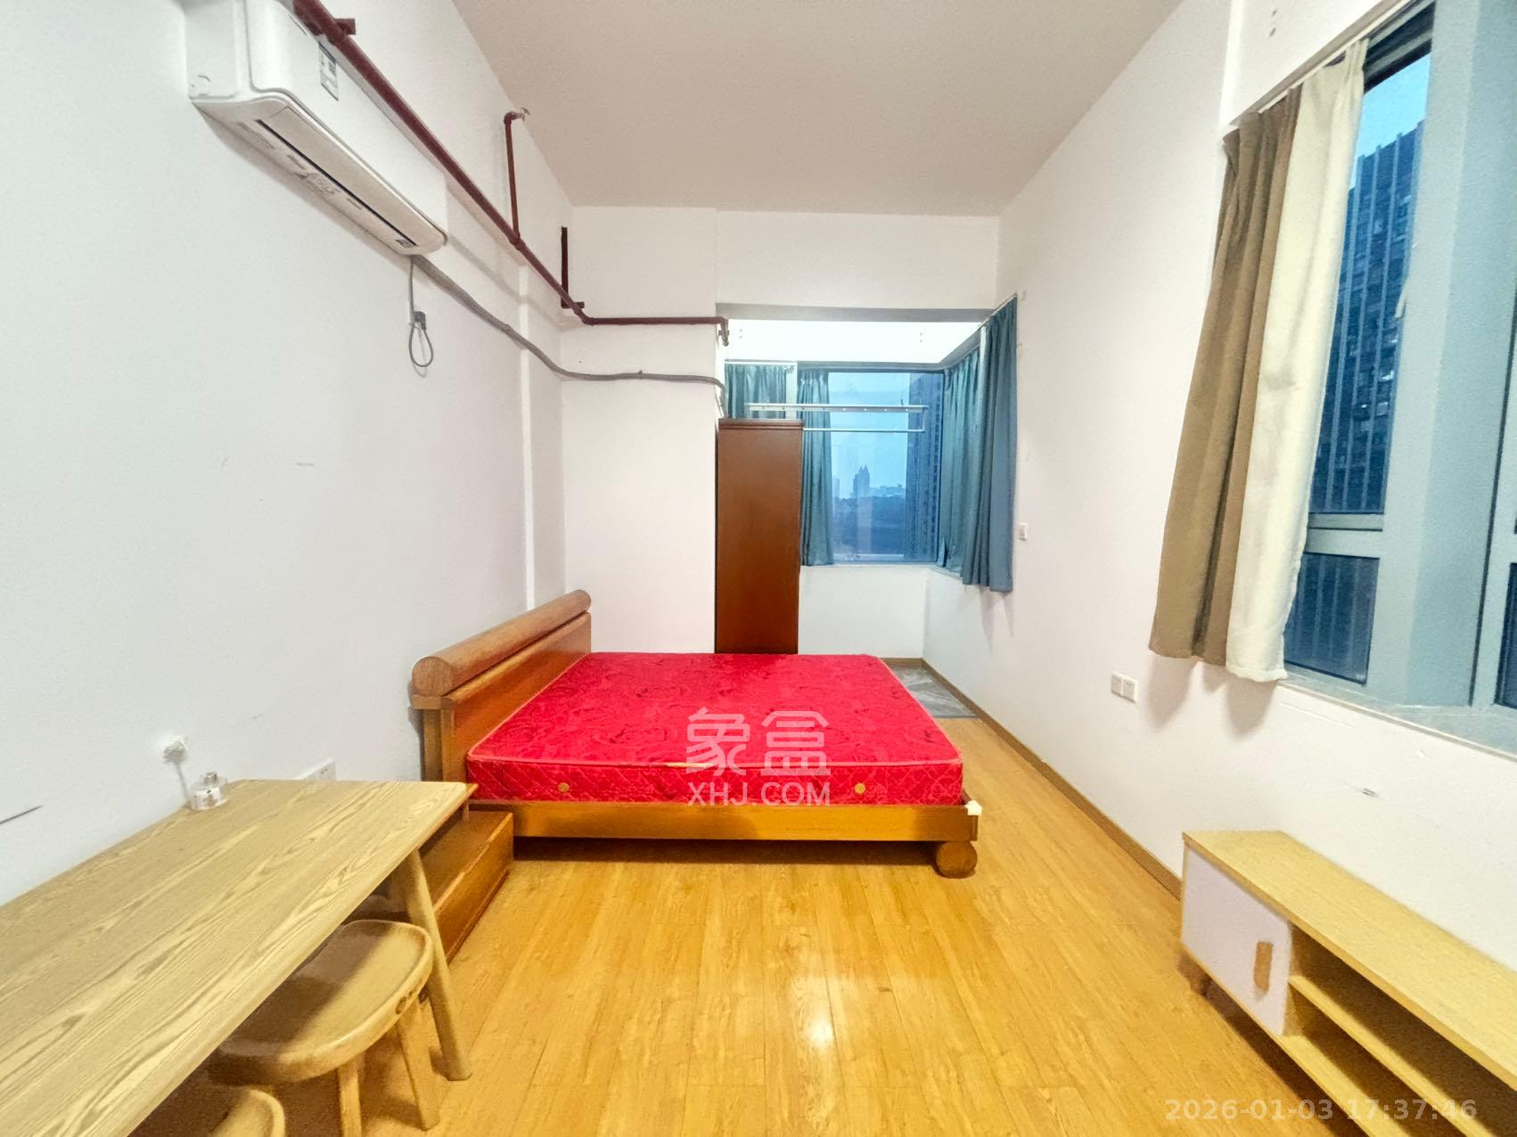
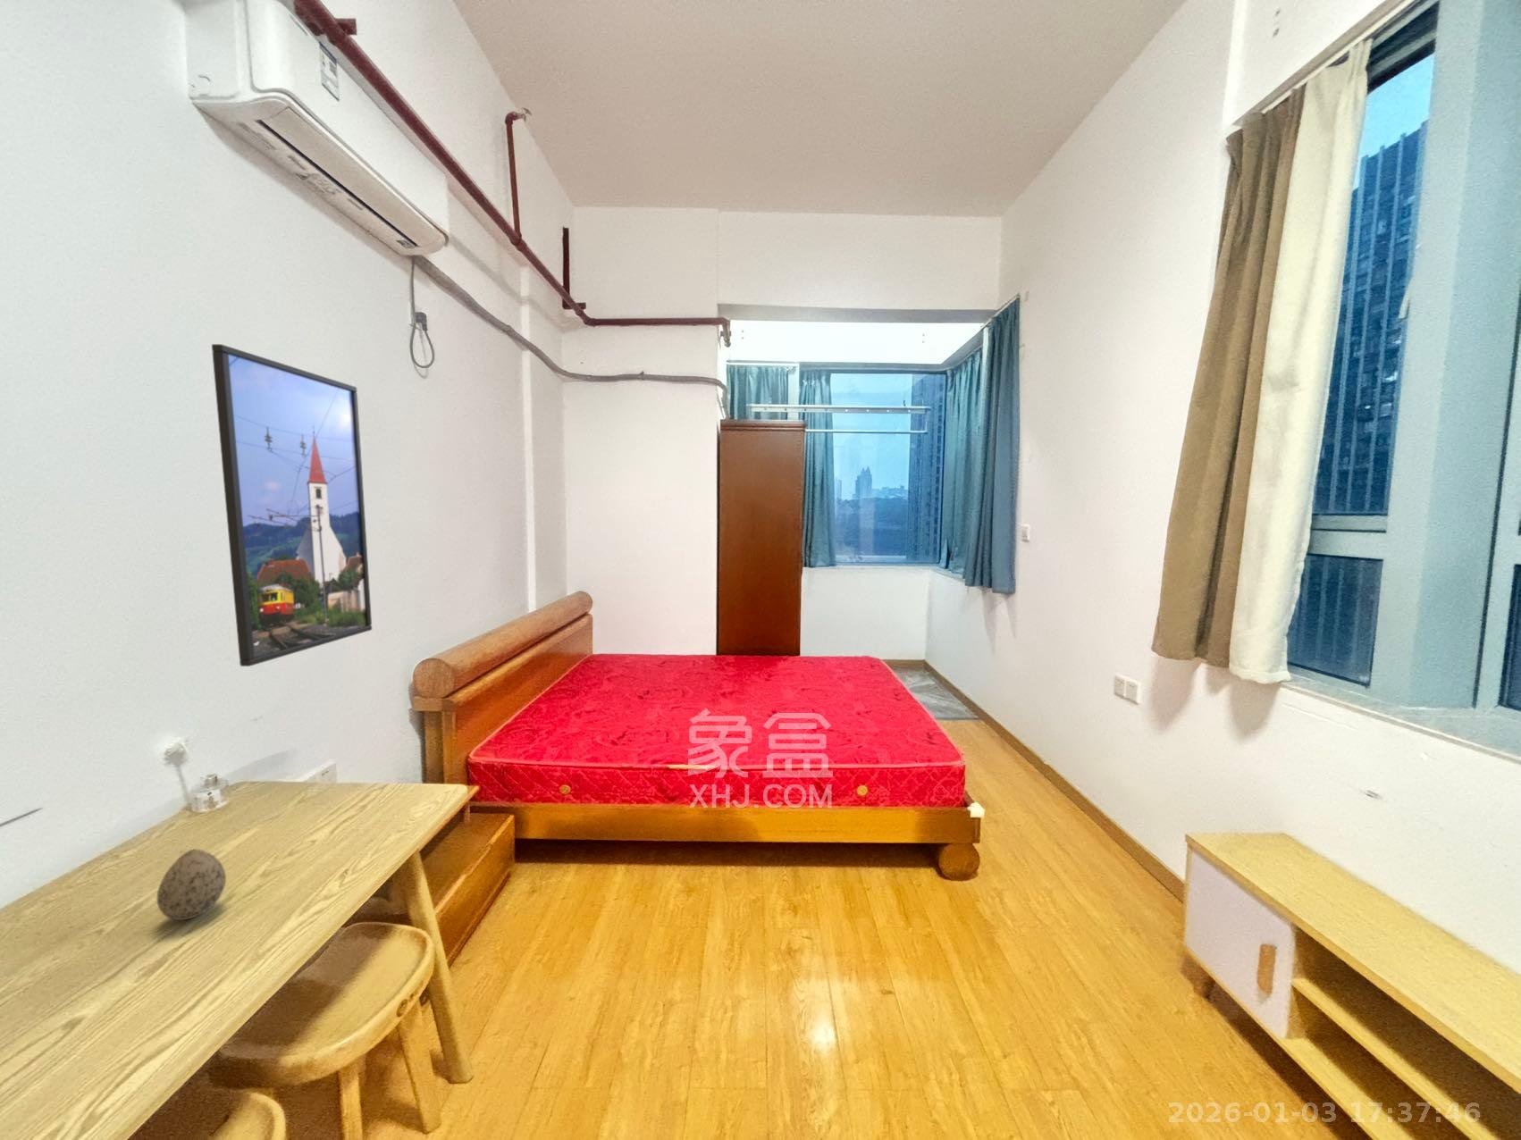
+ decorative egg (192, 883)
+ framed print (304, 510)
